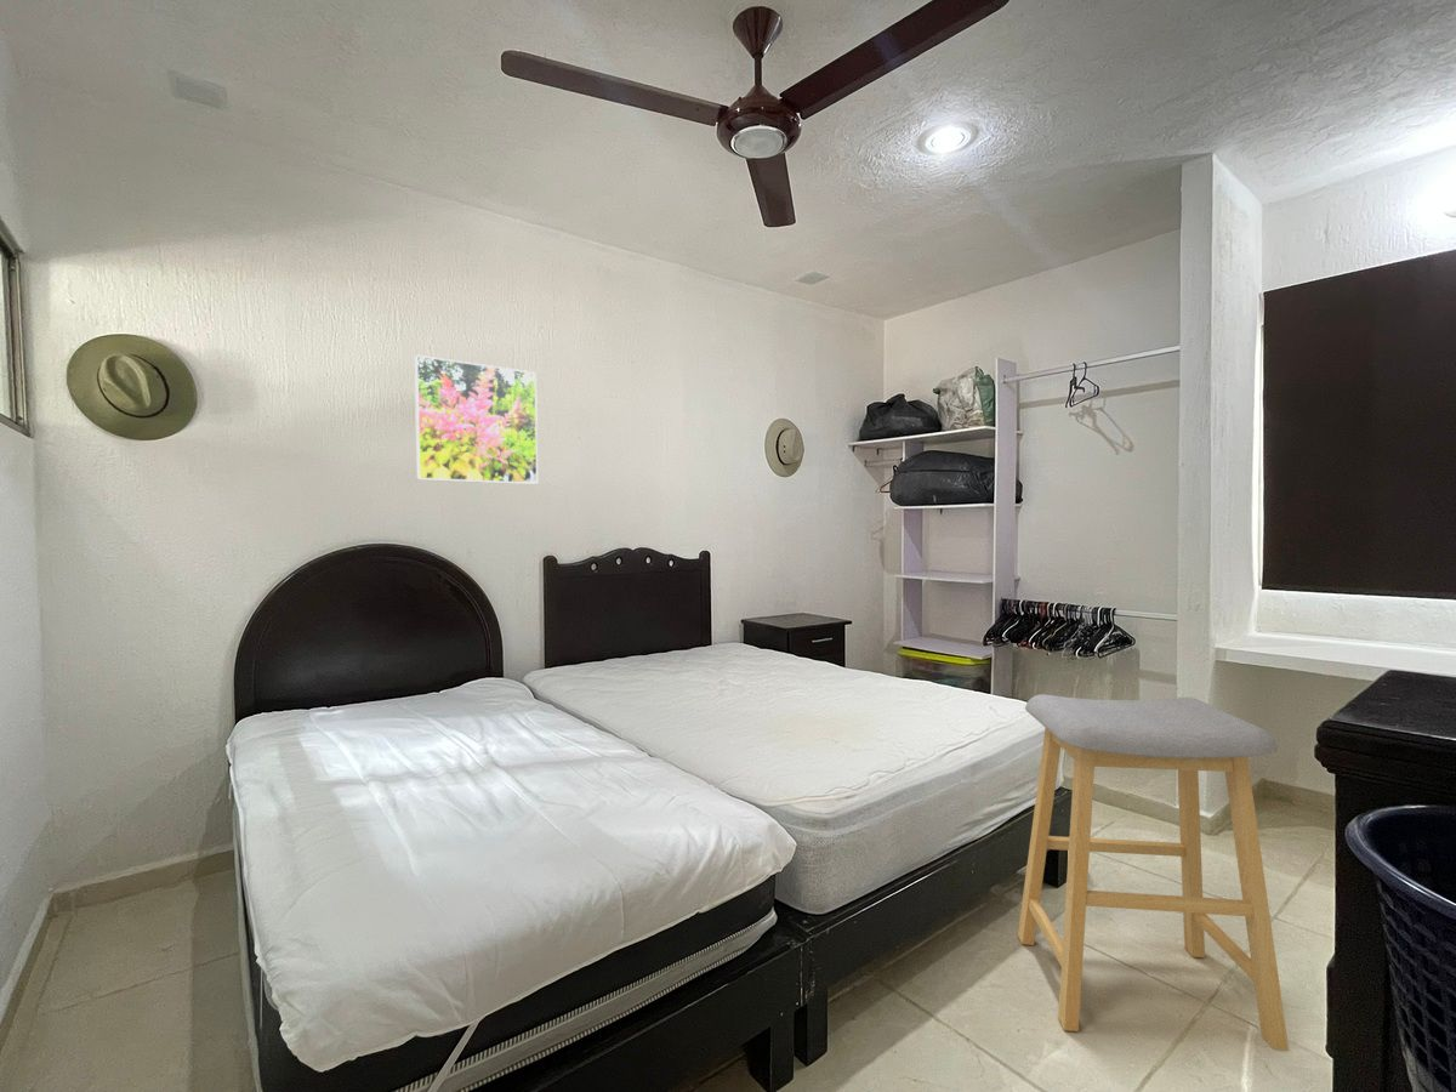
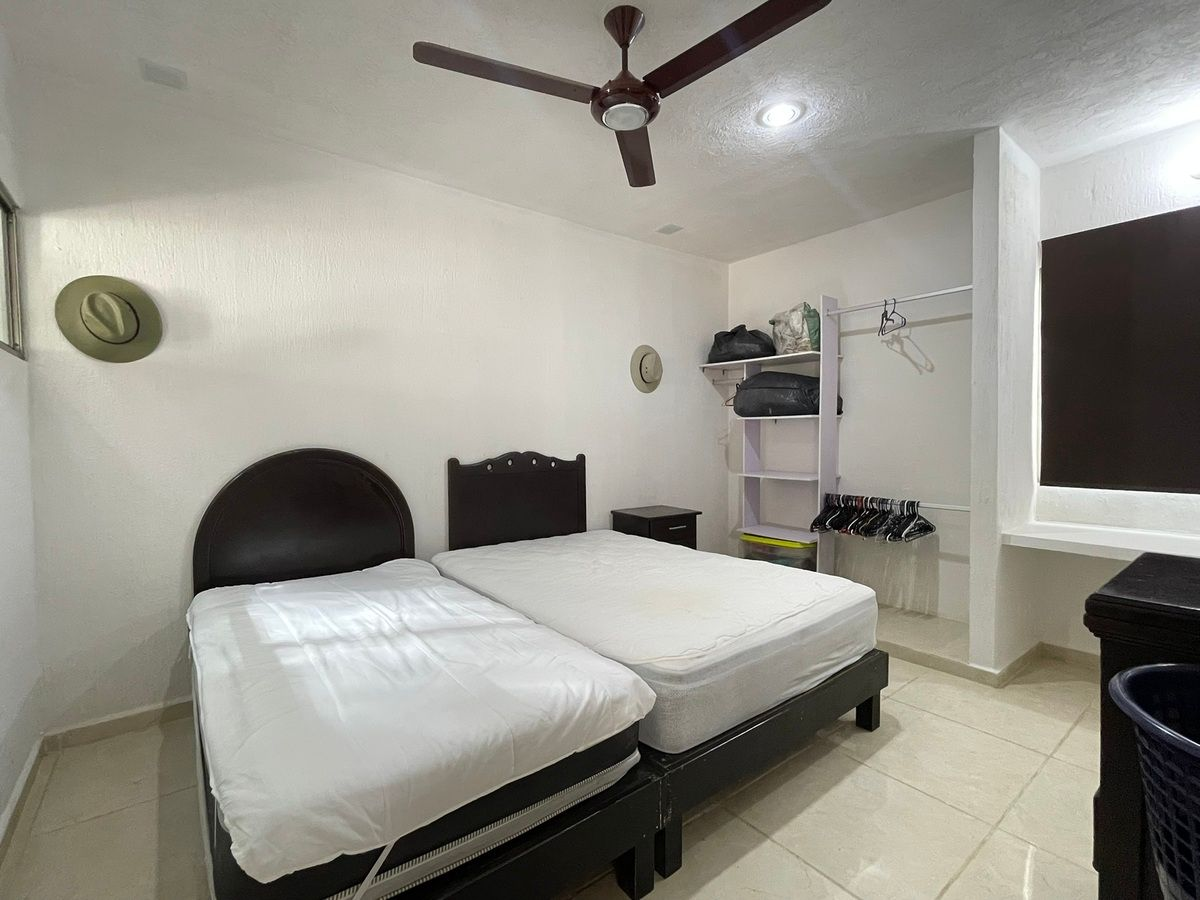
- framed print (479, 423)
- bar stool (1137, 847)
